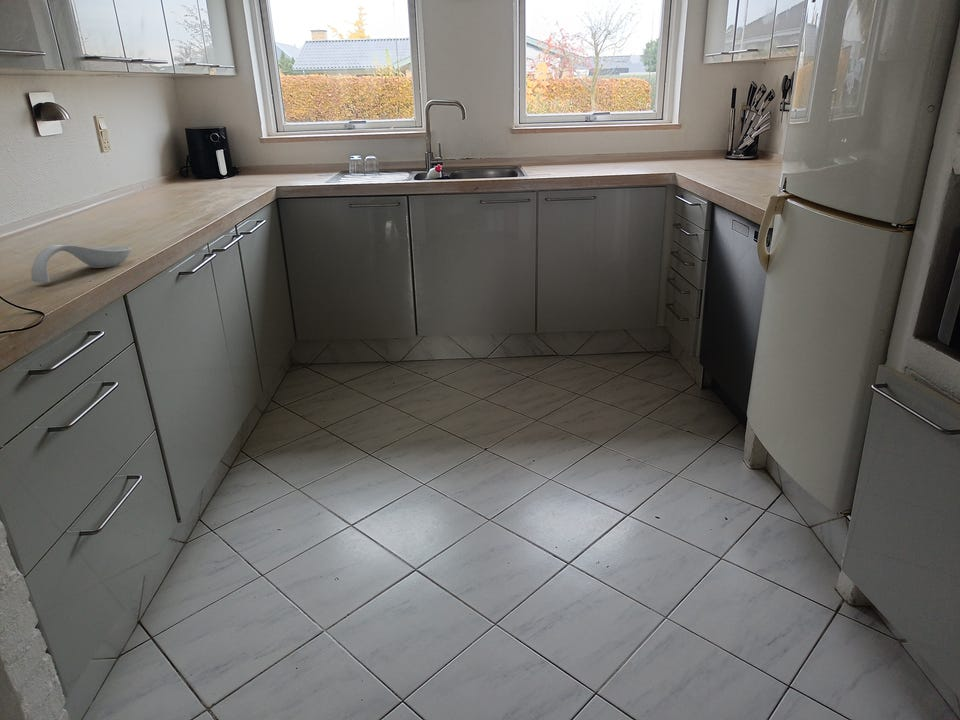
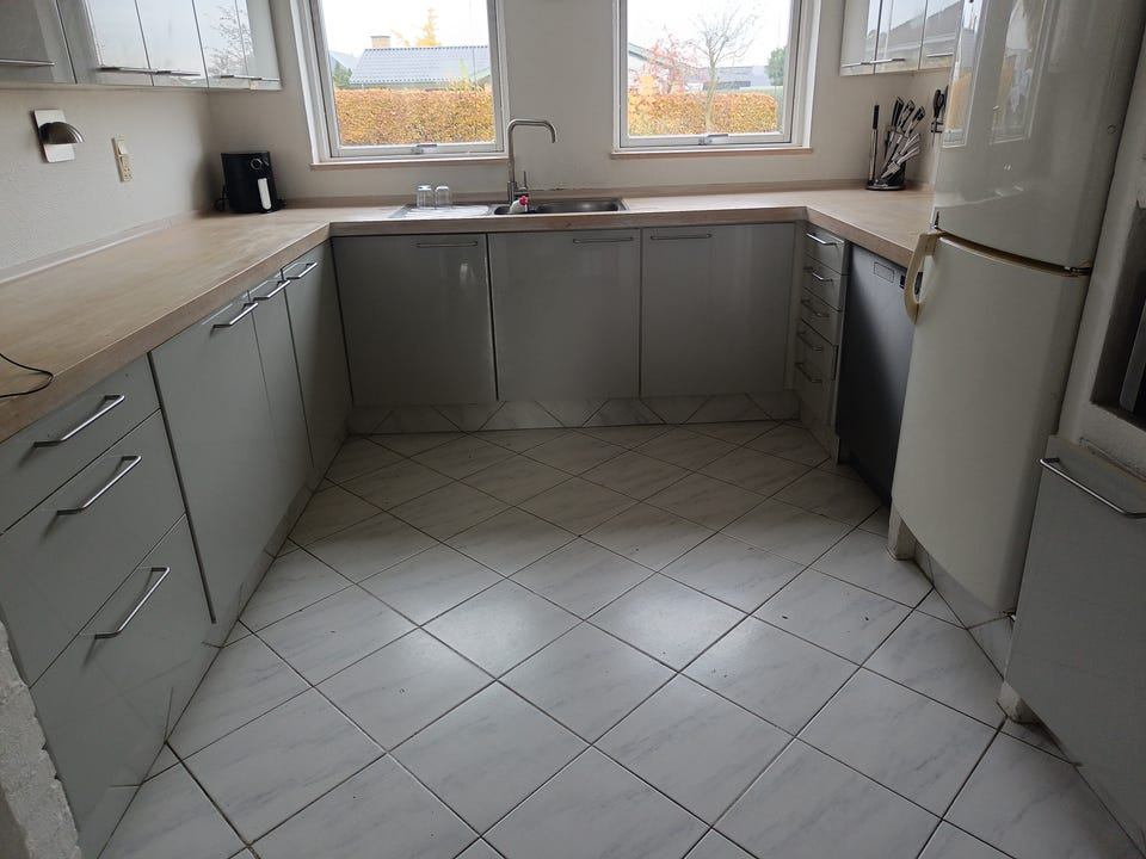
- spoon rest (82, 255)
